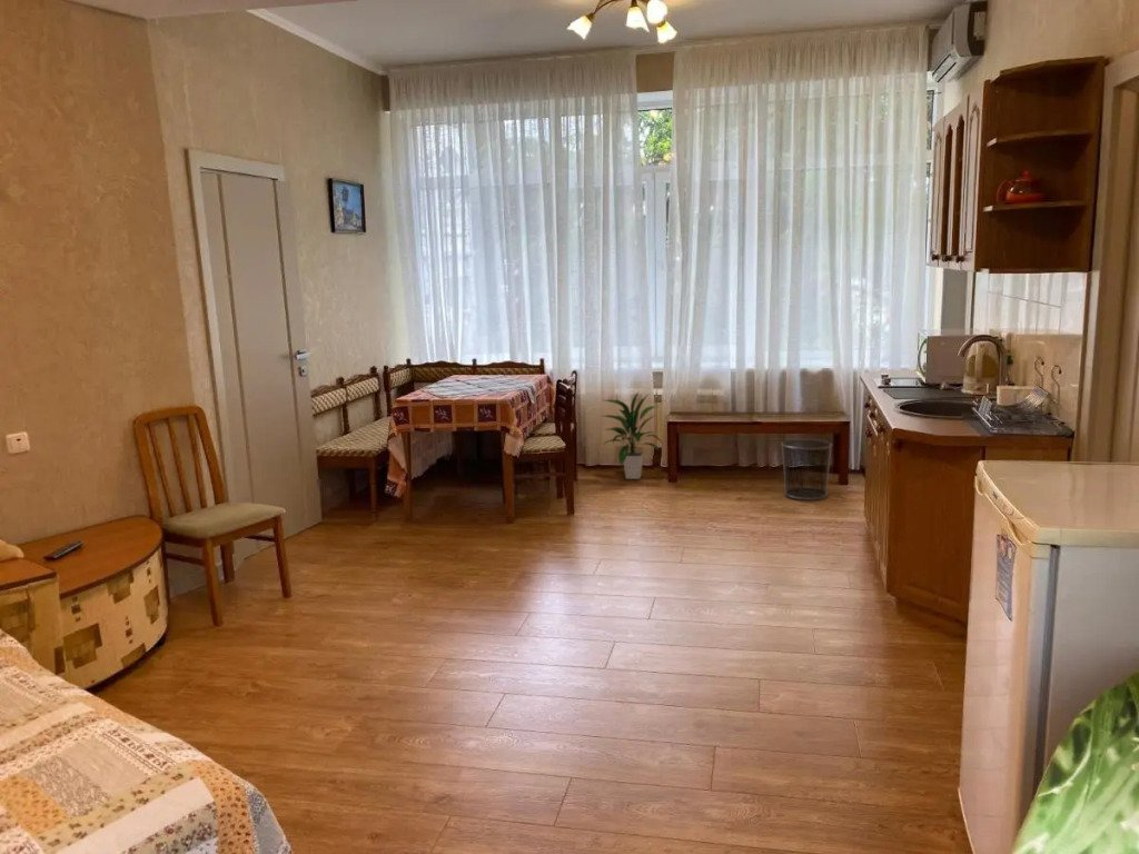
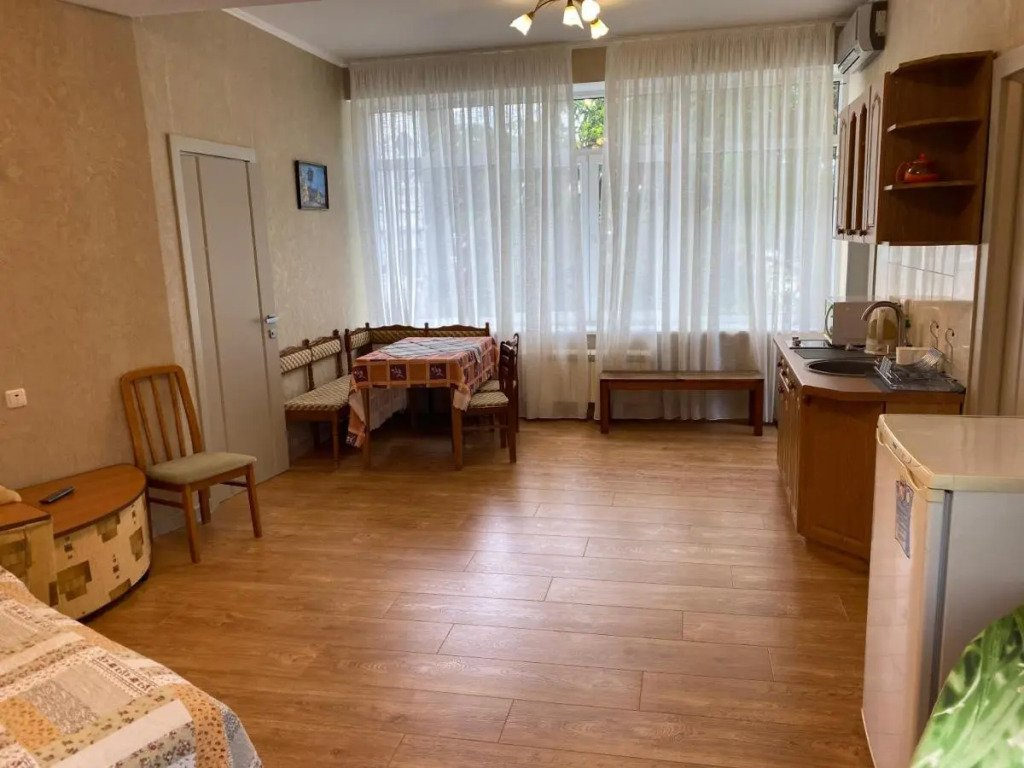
- waste bin (805, 469)
- indoor plant (630, 435)
